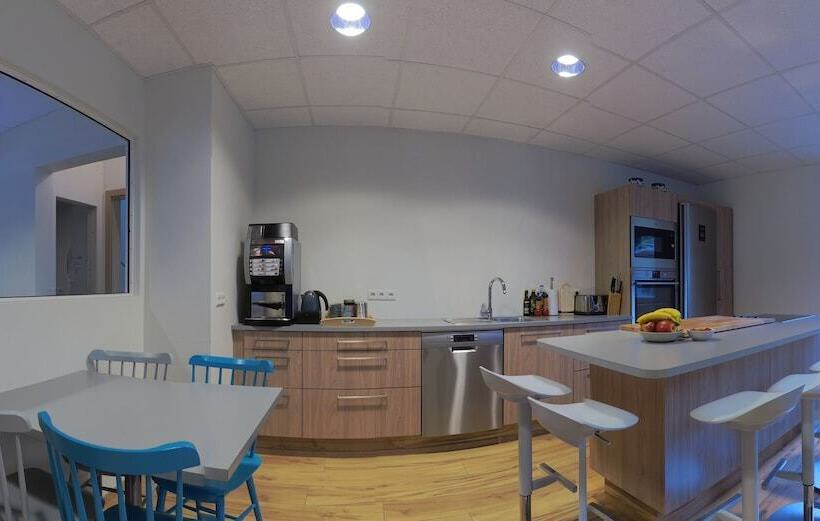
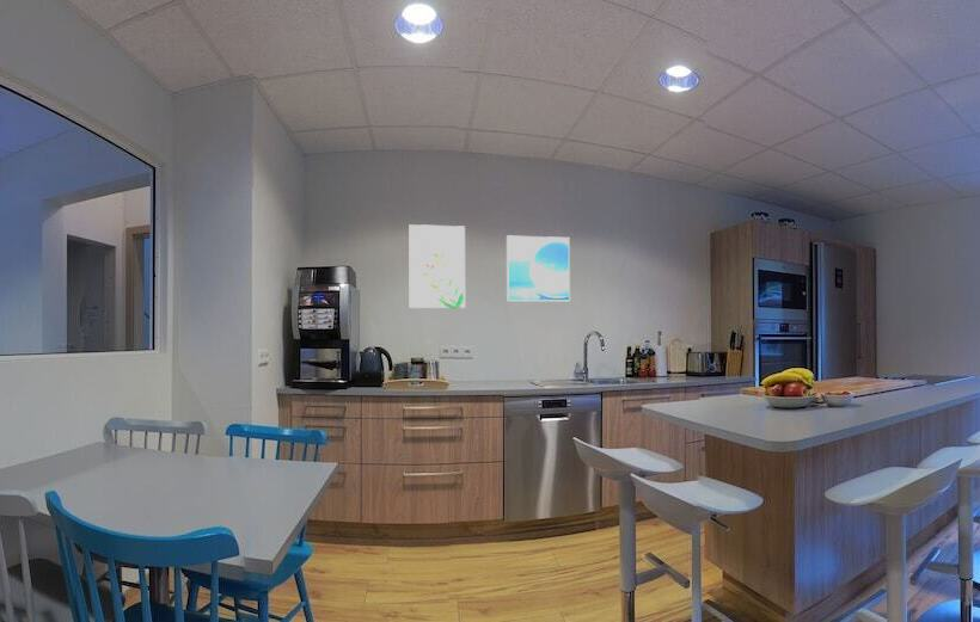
+ wall art (436, 266)
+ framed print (538, 269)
